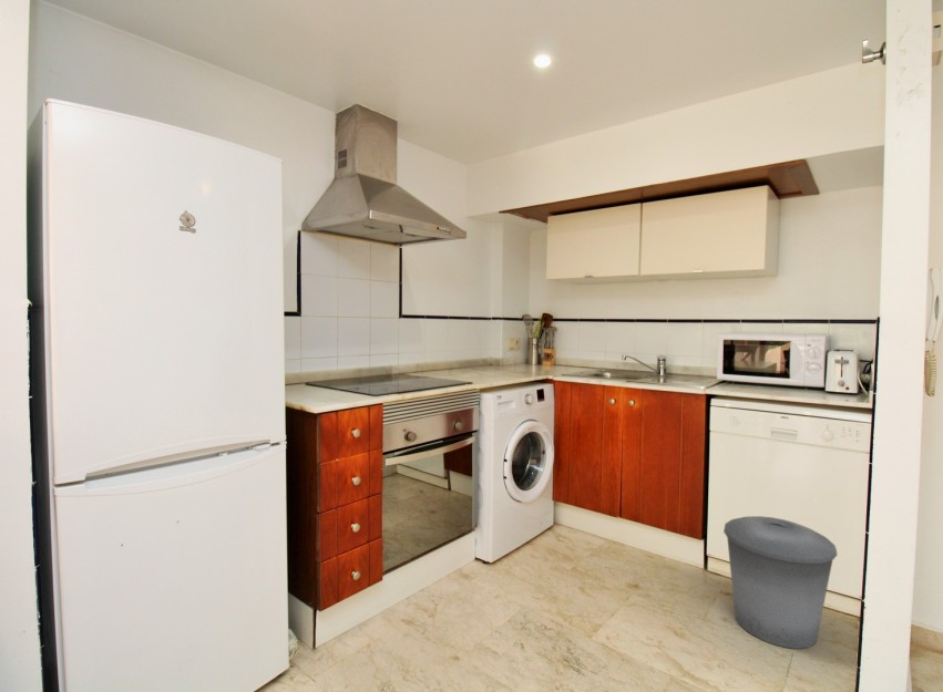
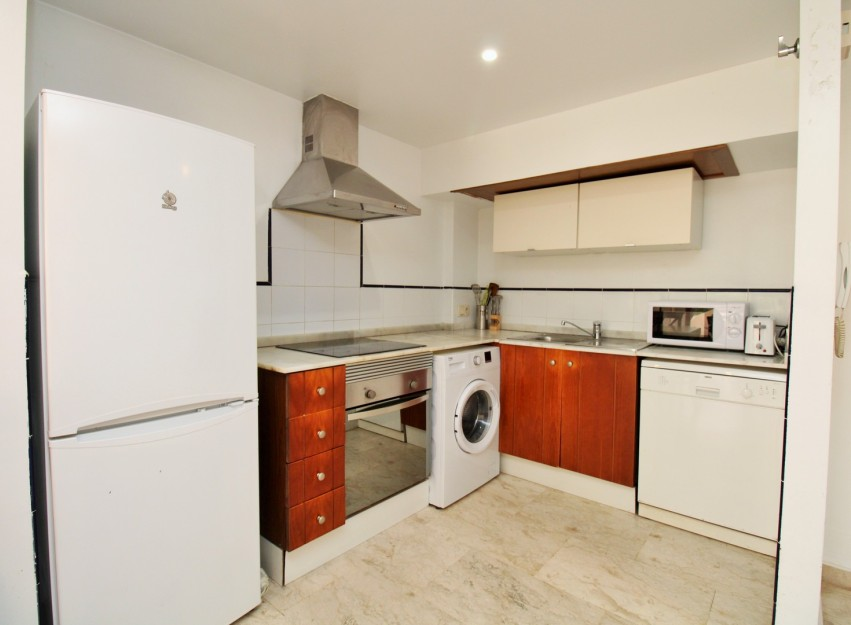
- trash can (776, 572)
